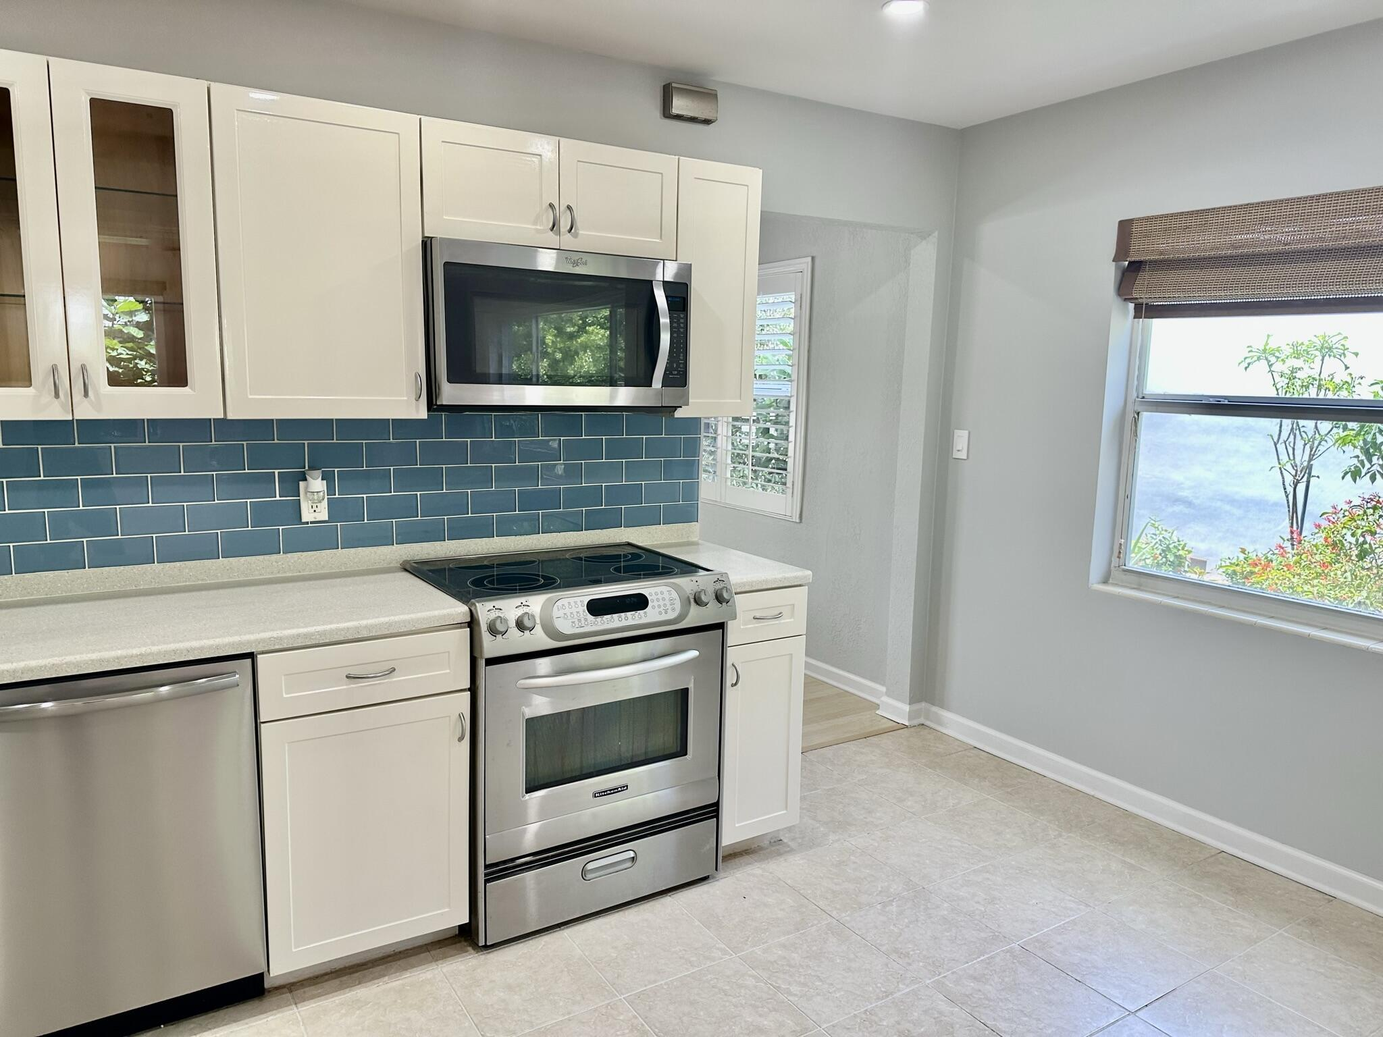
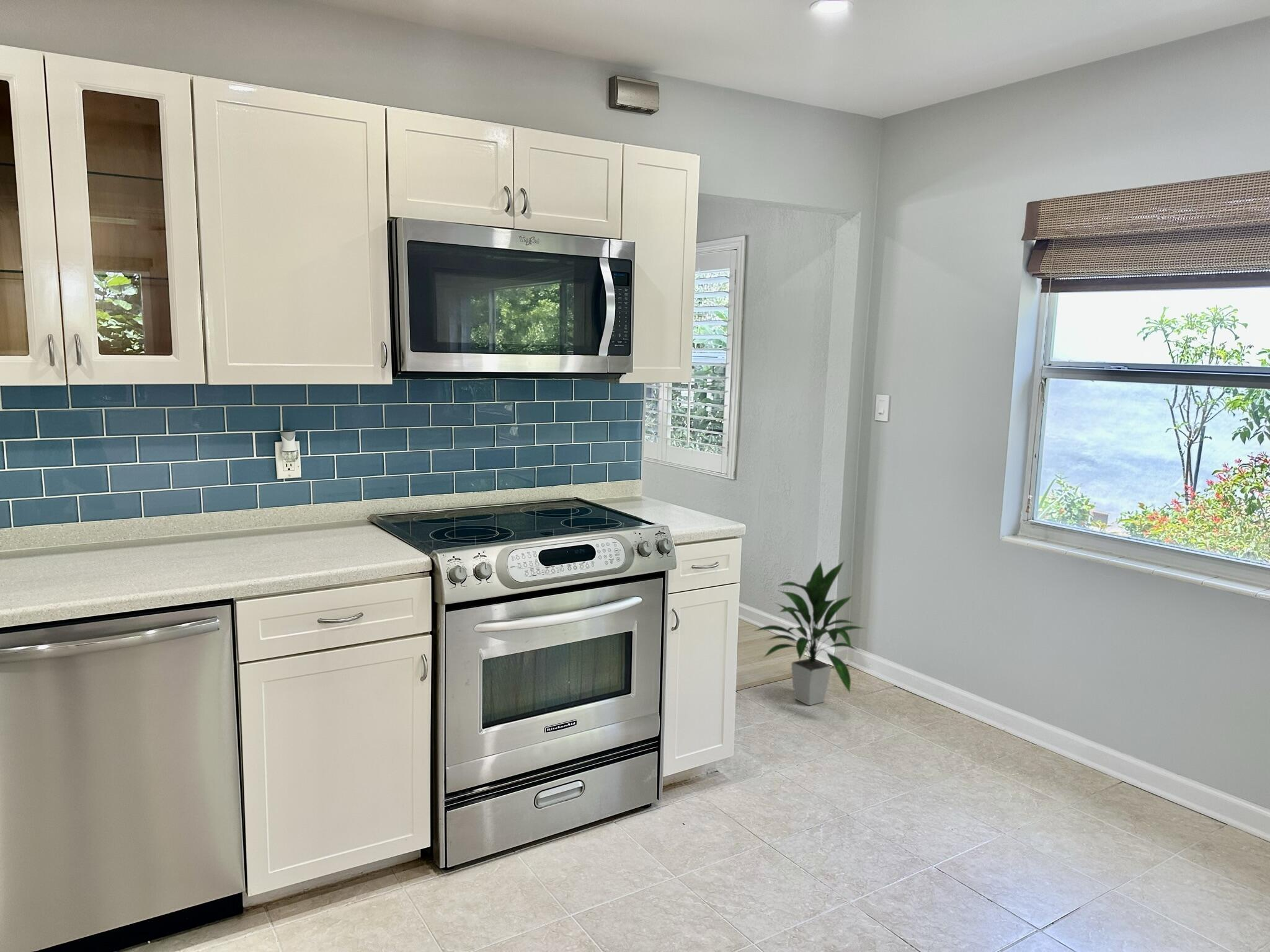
+ indoor plant (814, 633)
